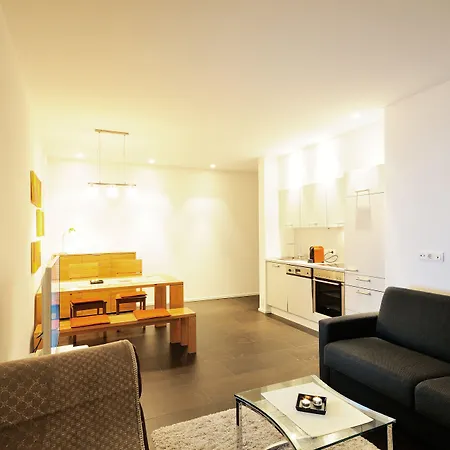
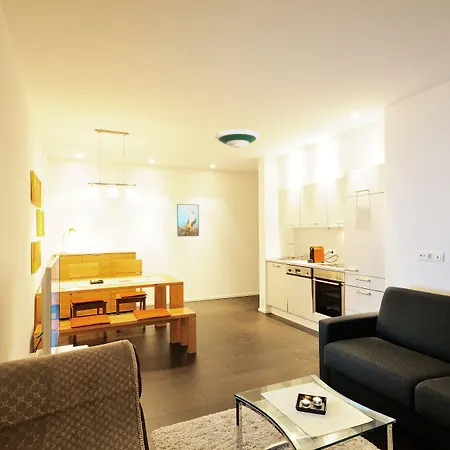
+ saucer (237, 141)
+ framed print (188, 220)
